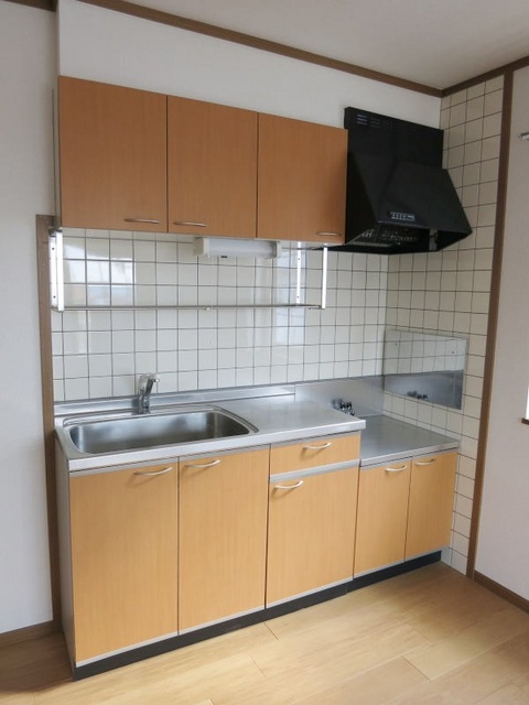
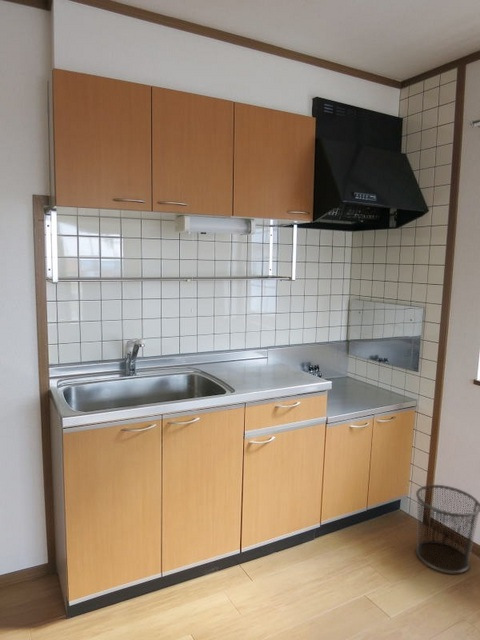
+ trash can (445, 528)
